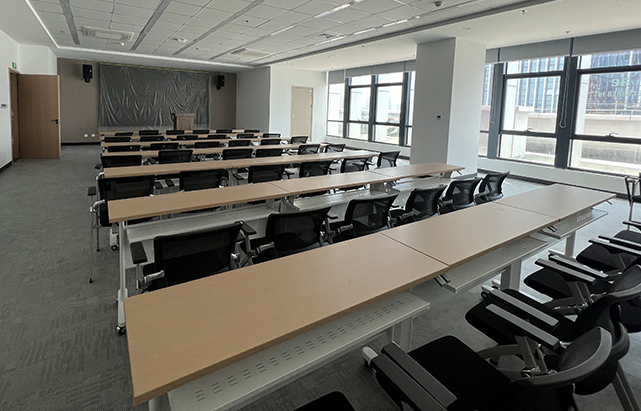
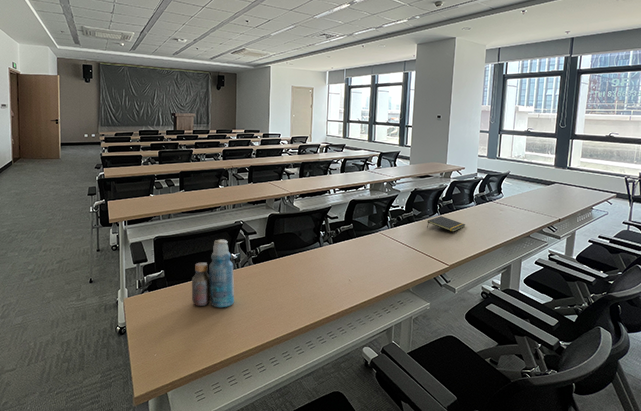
+ notepad (446, 223)
+ bottle (213, 272)
